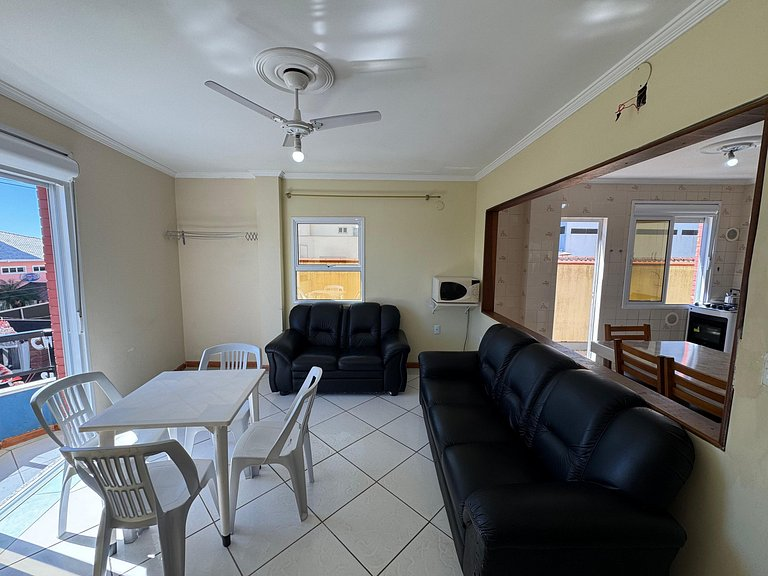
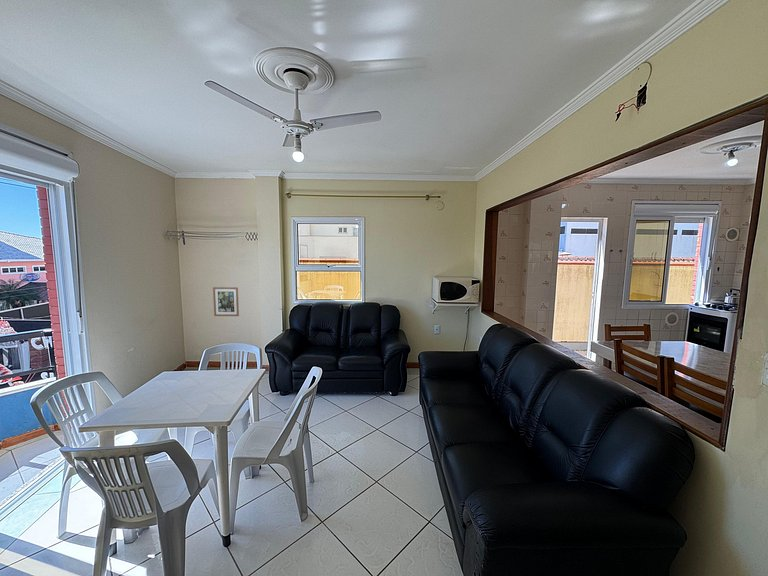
+ wall art (226, 301)
